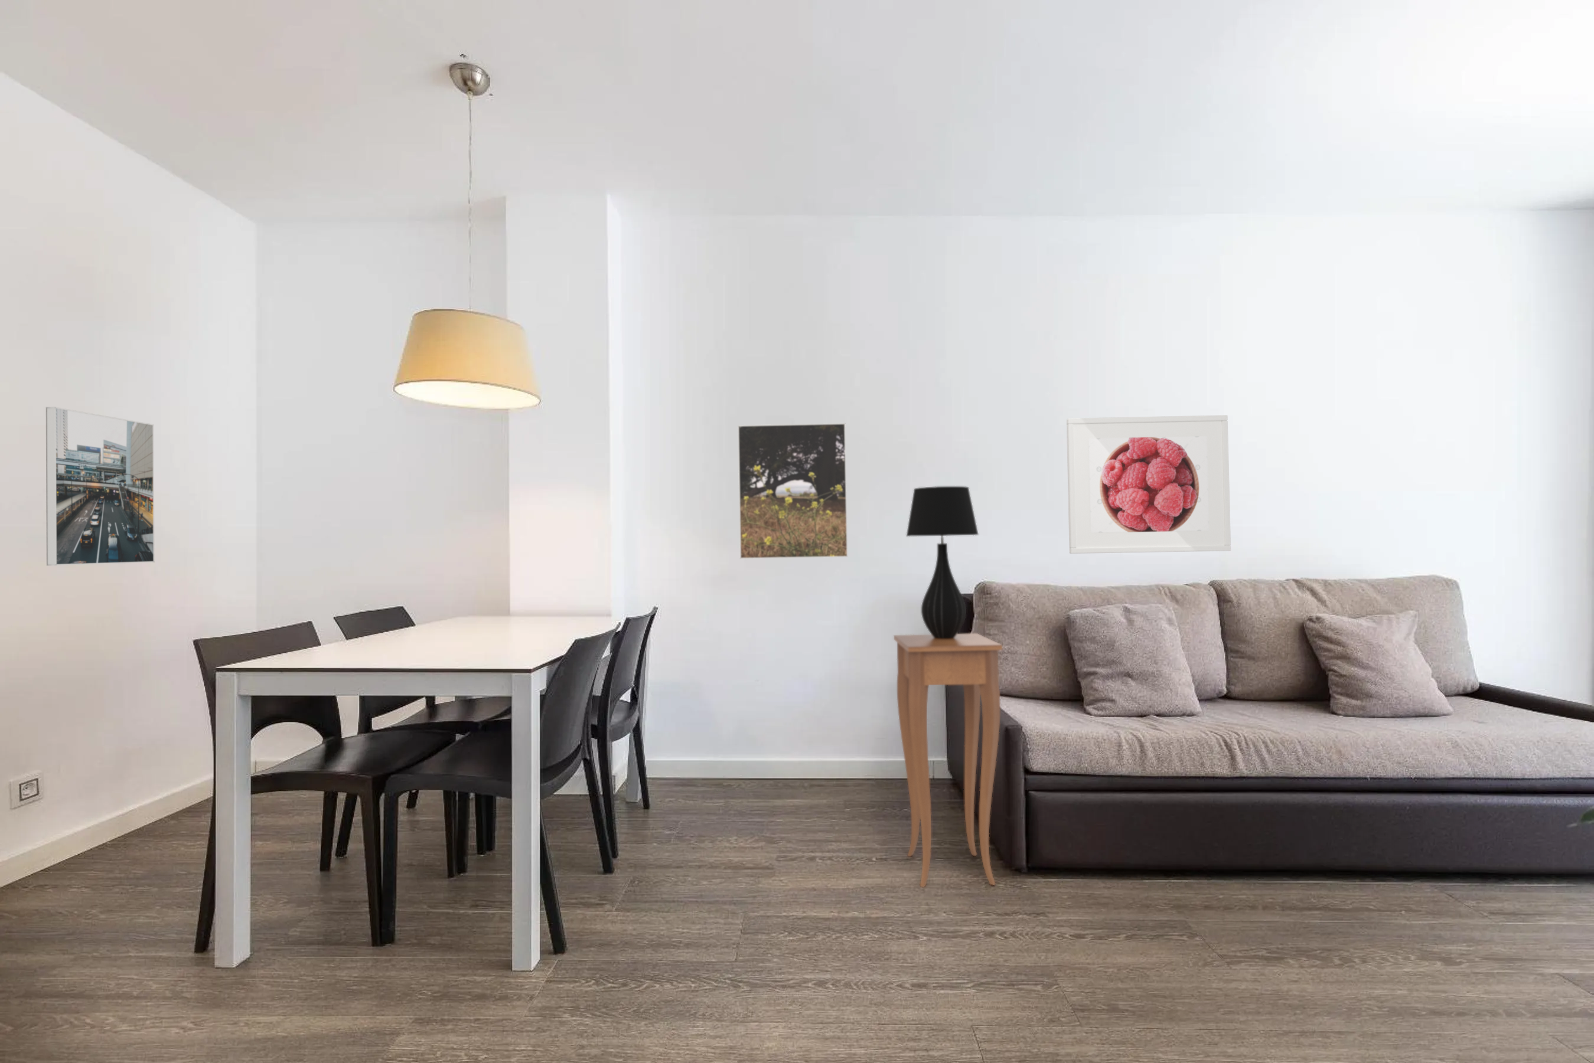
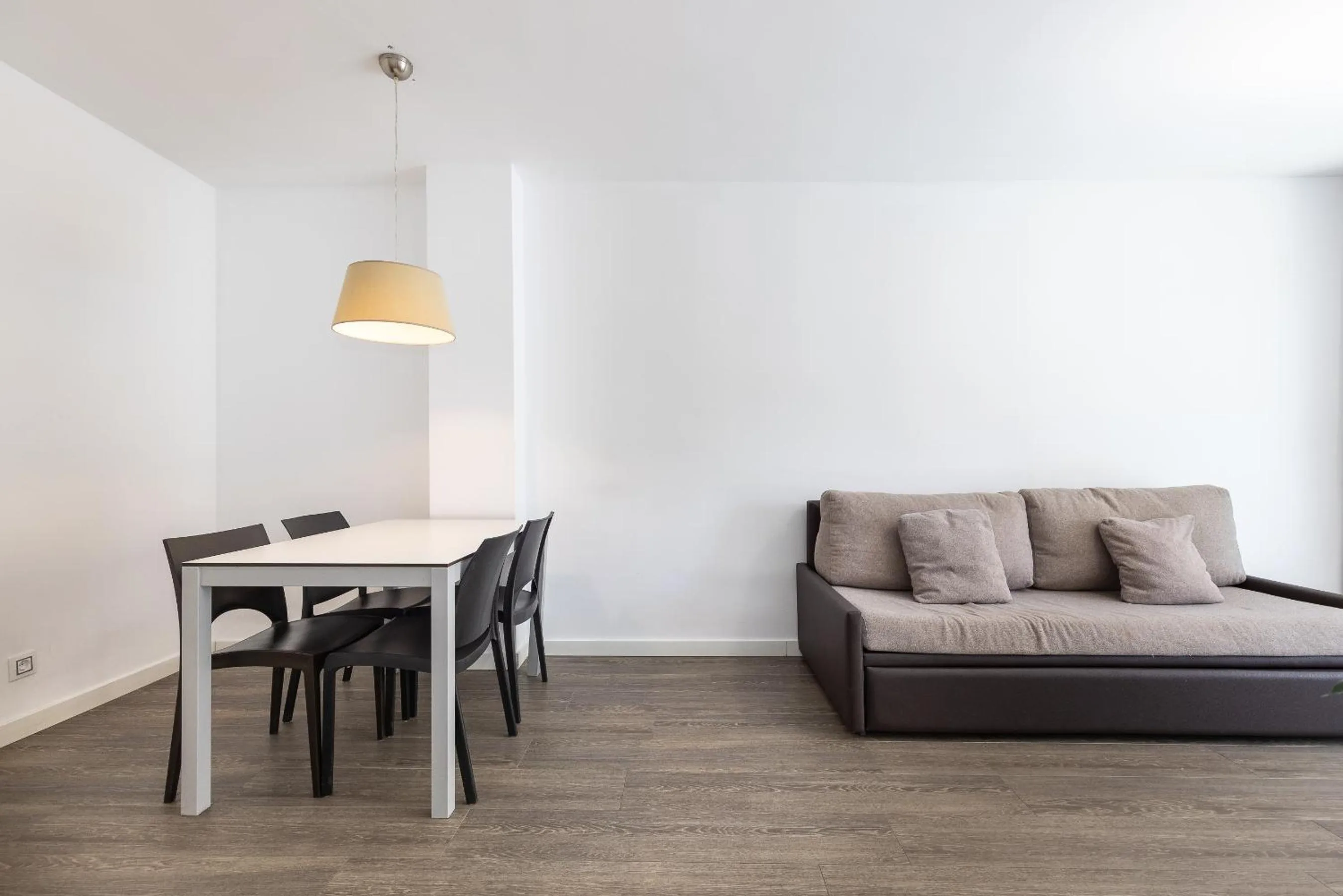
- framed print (103, 490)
- side table (965, 755)
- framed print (793, 491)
- table lamp (942, 562)
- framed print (1148, 484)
